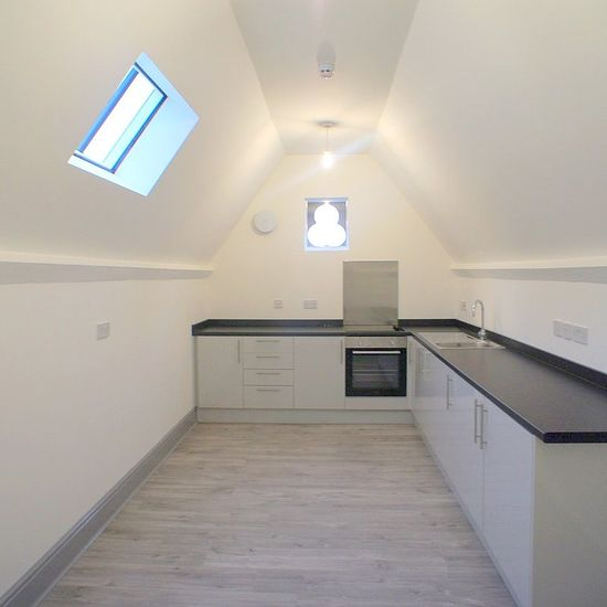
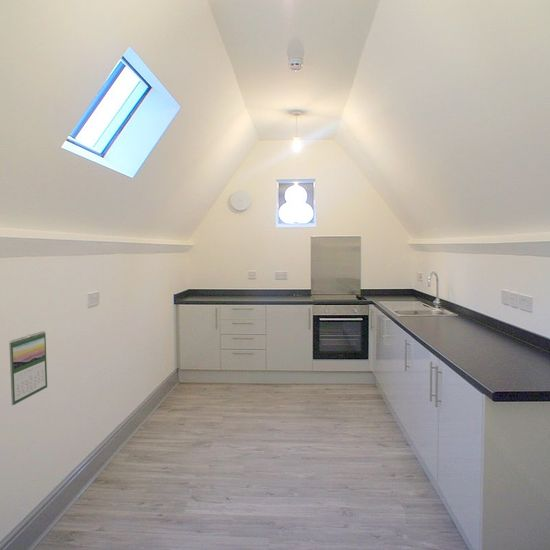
+ calendar (29, 365)
